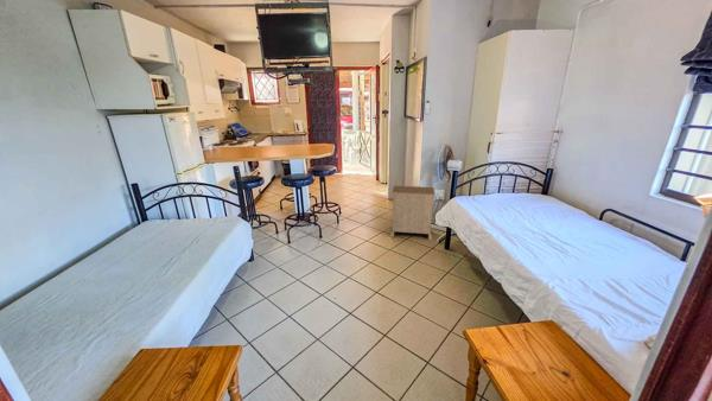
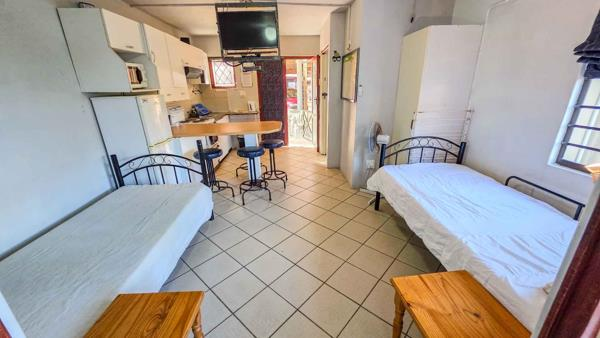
- nightstand (412, 211)
